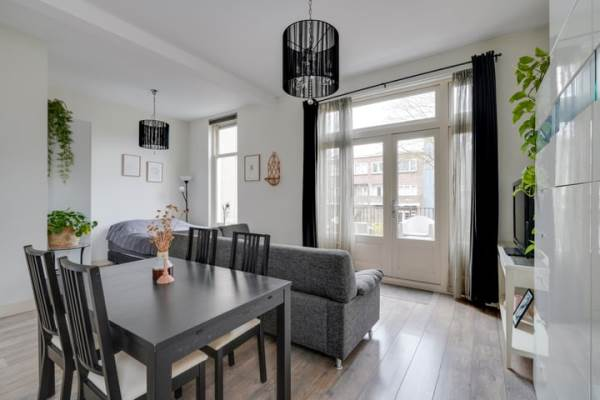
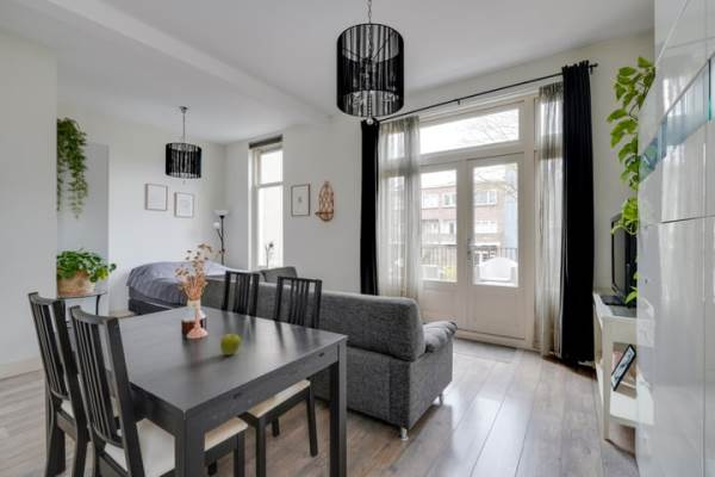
+ fruit (230, 343)
